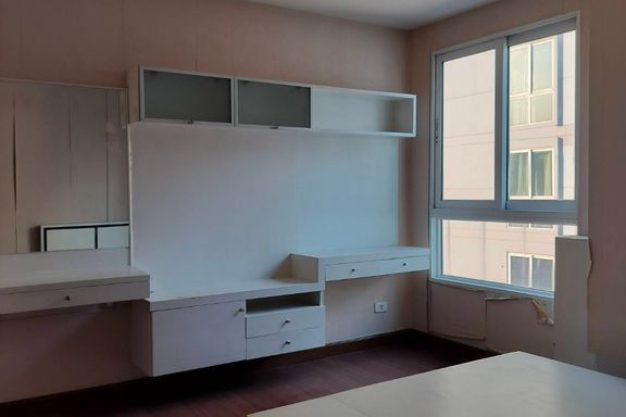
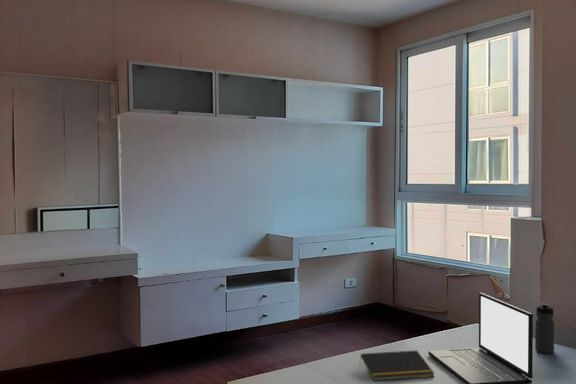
+ notepad (396, 364)
+ laptop (479, 335)
+ water bottle (544, 327)
